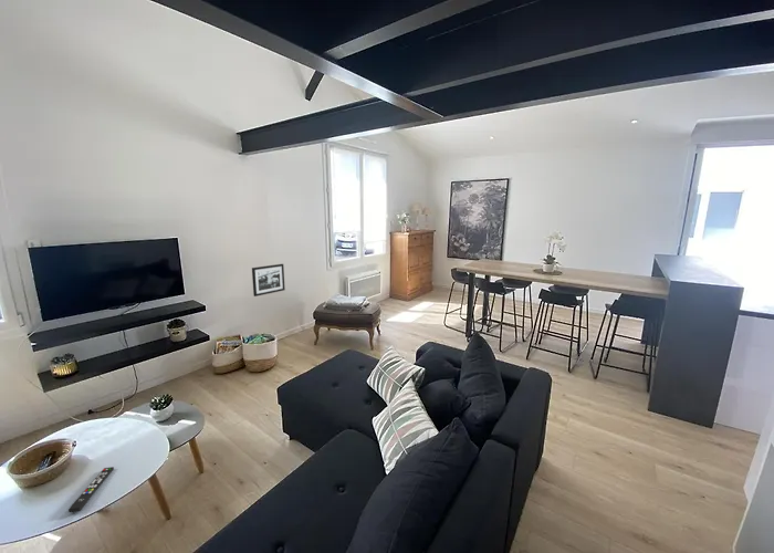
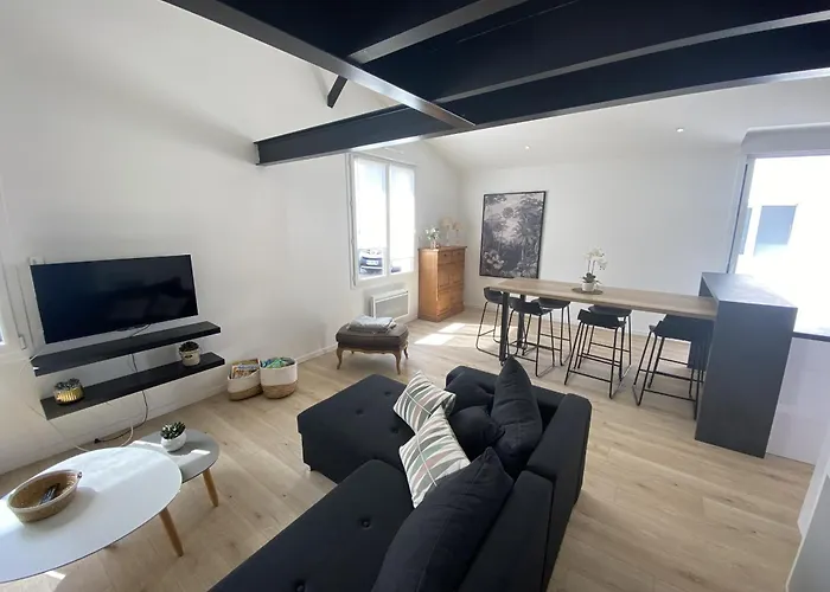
- remote control (93, 488)
- picture frame (269, 279)
